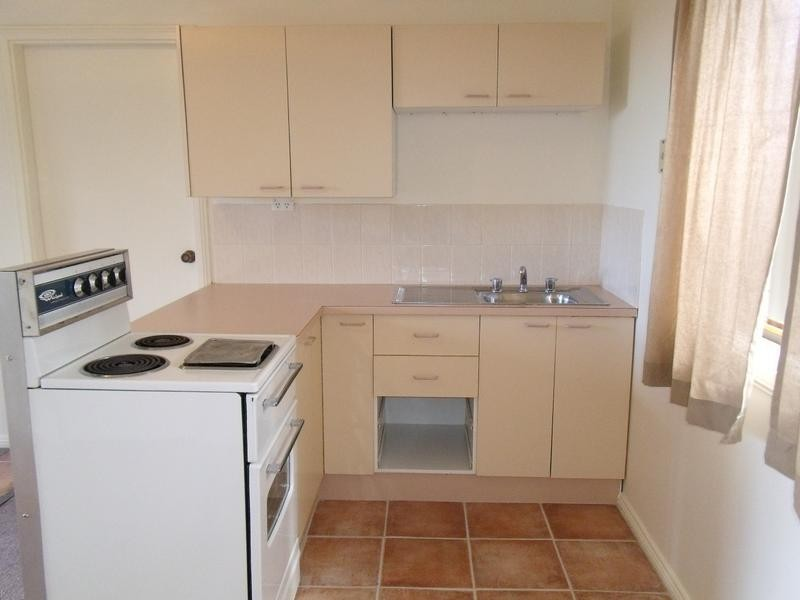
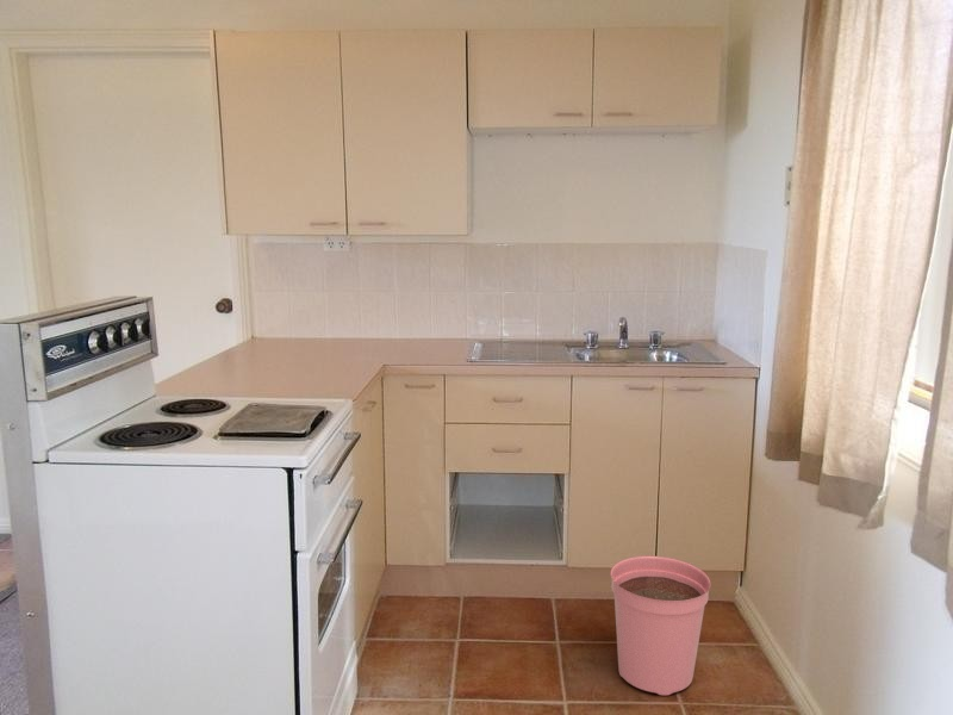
+ plant pot (656, 626)
